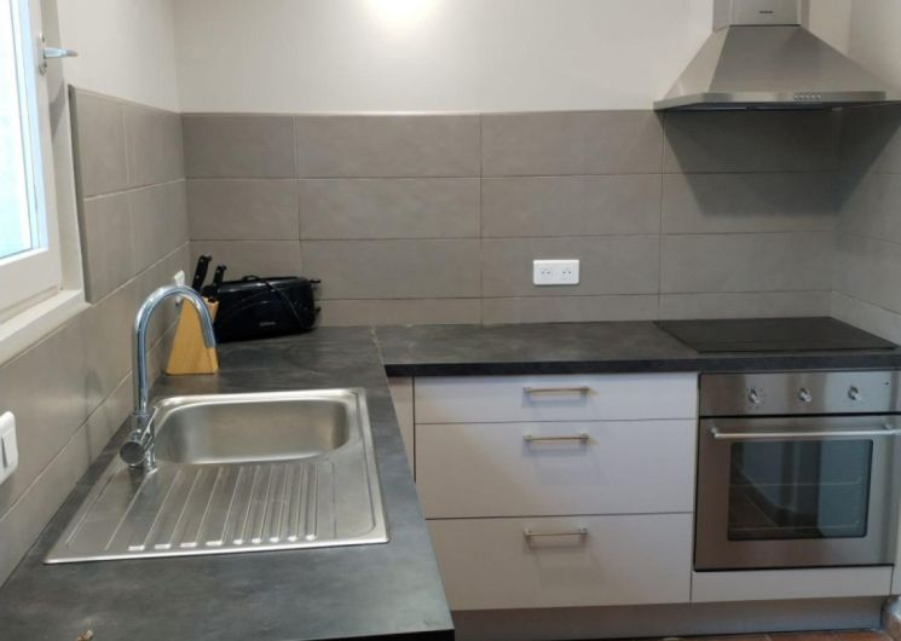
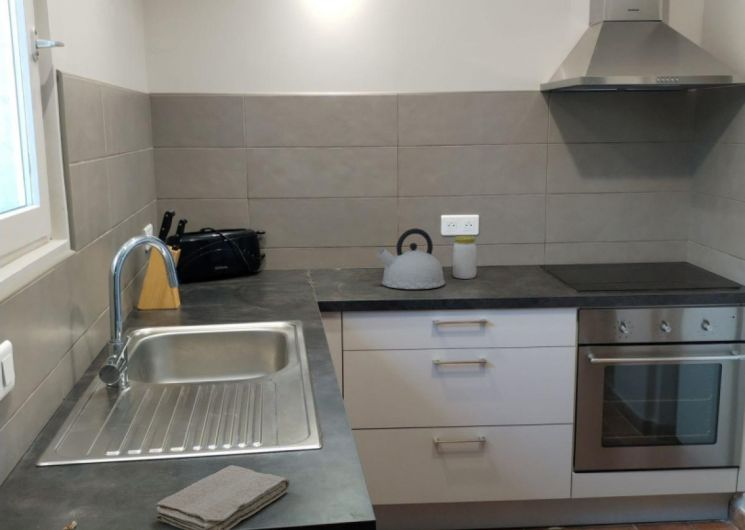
+ jar (464, 257)
+ washcloth (223, 496)
+ kettle (410, 256)
